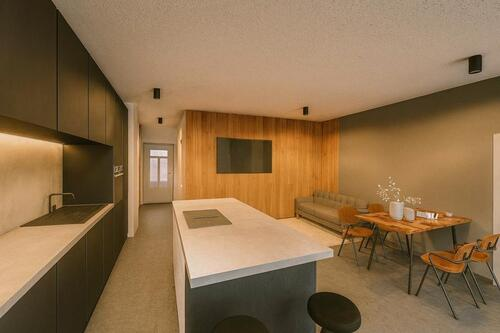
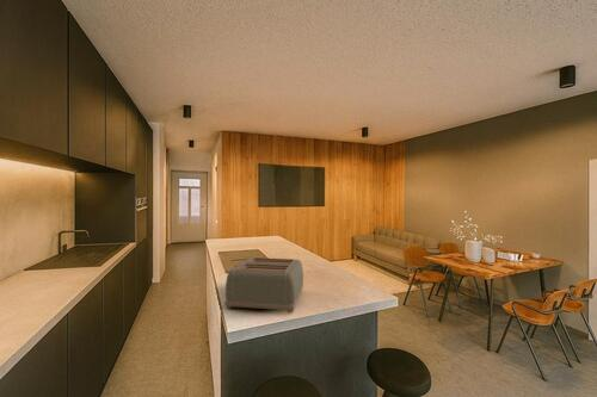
+ toaster (264, 280)
